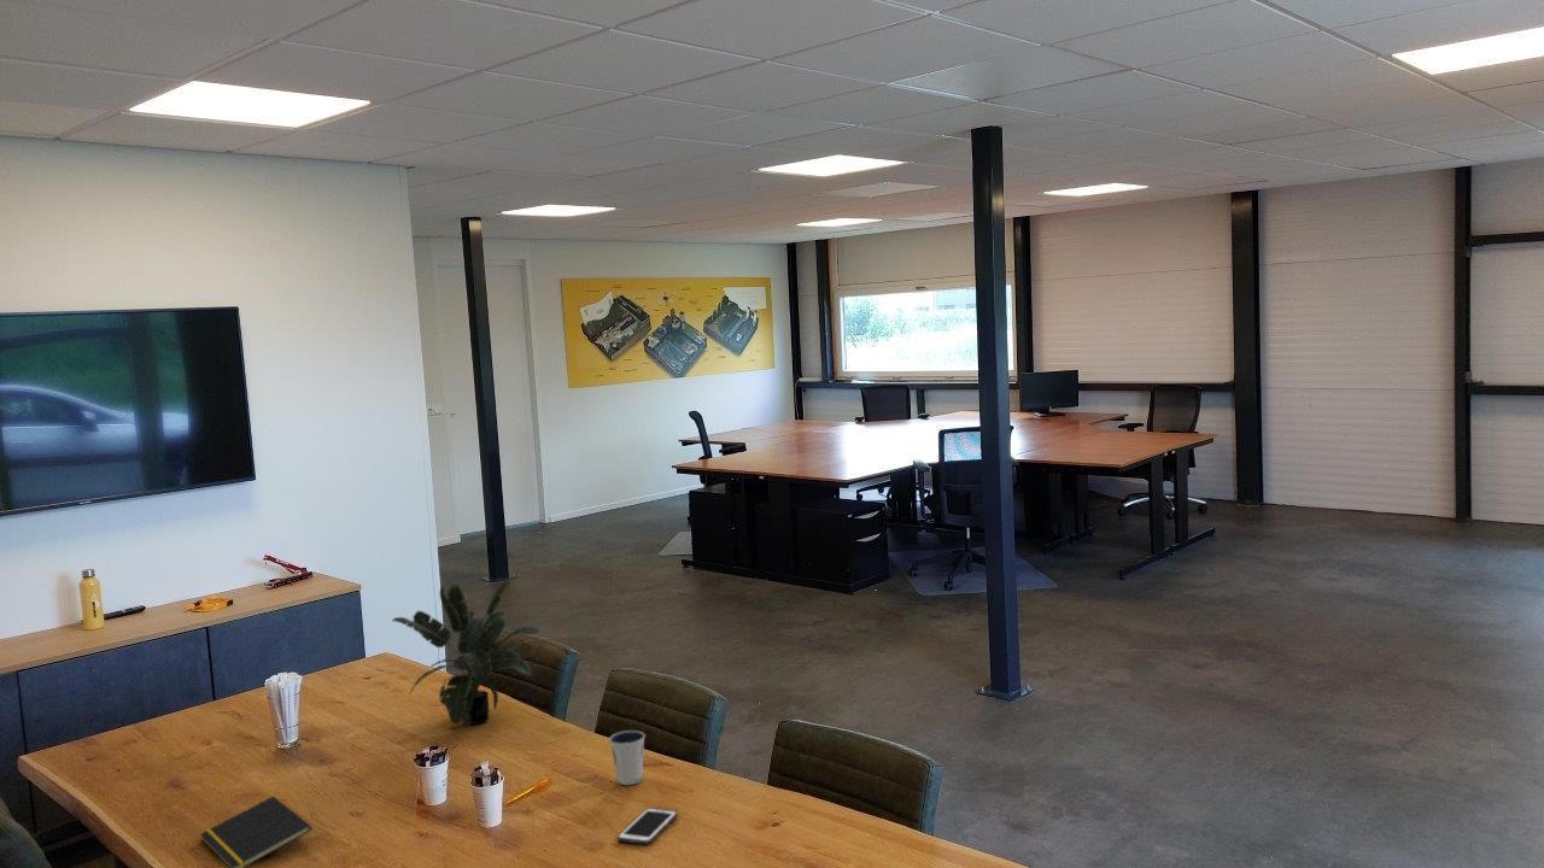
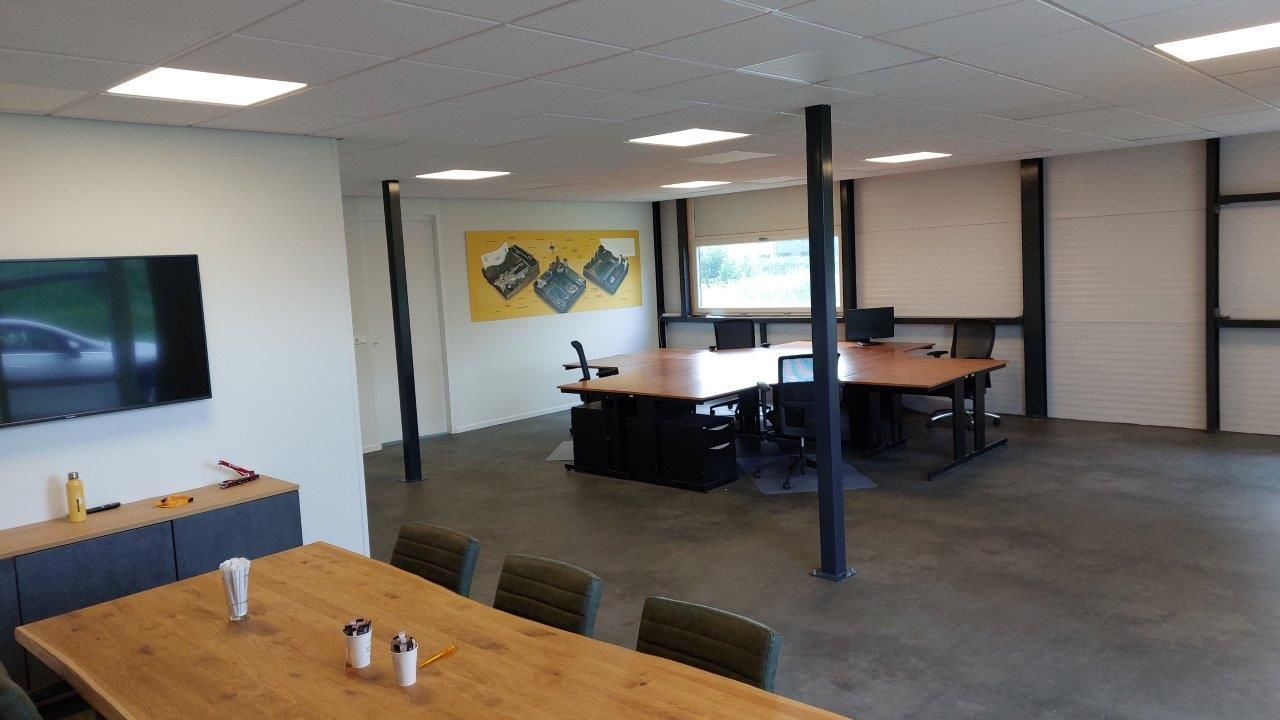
- potted plant (474, 653)
- dixie cup (628, 758)
- notepad (255, 832)
- cell phone (648, 826)
